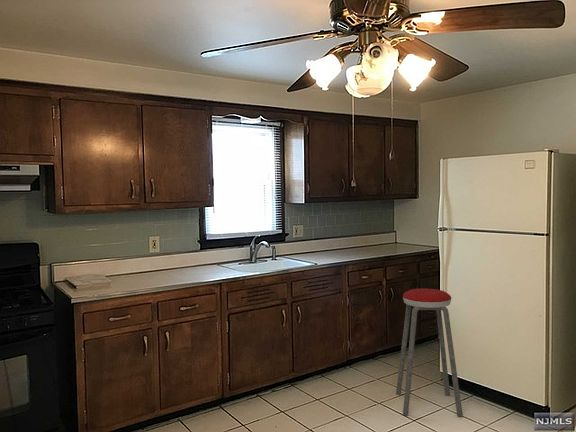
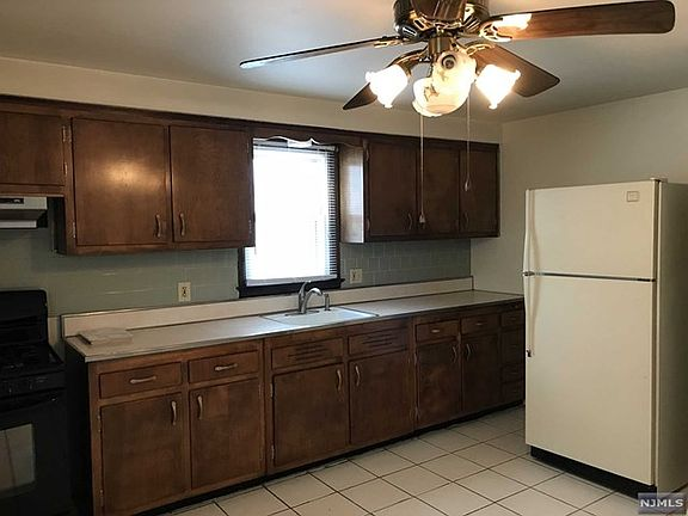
- music stool (414, 343)
